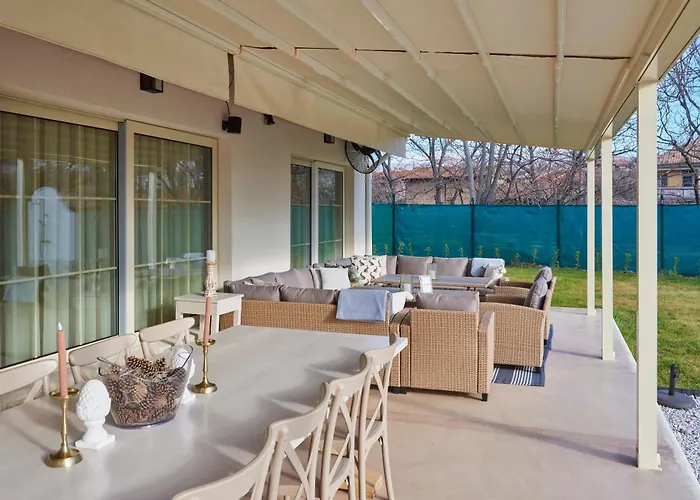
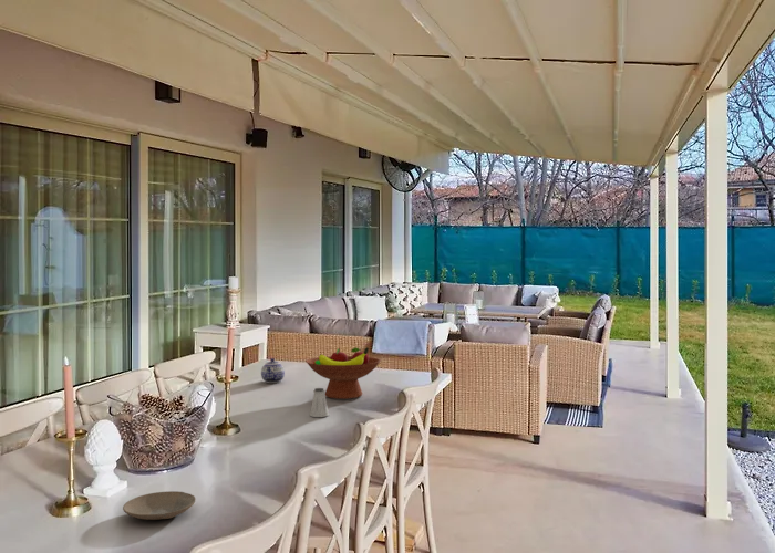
+ plate (159, 508)
+ fruit bowl (343, 371)
+ saltshaker (319, 401)
+ teapot (272, 369)
